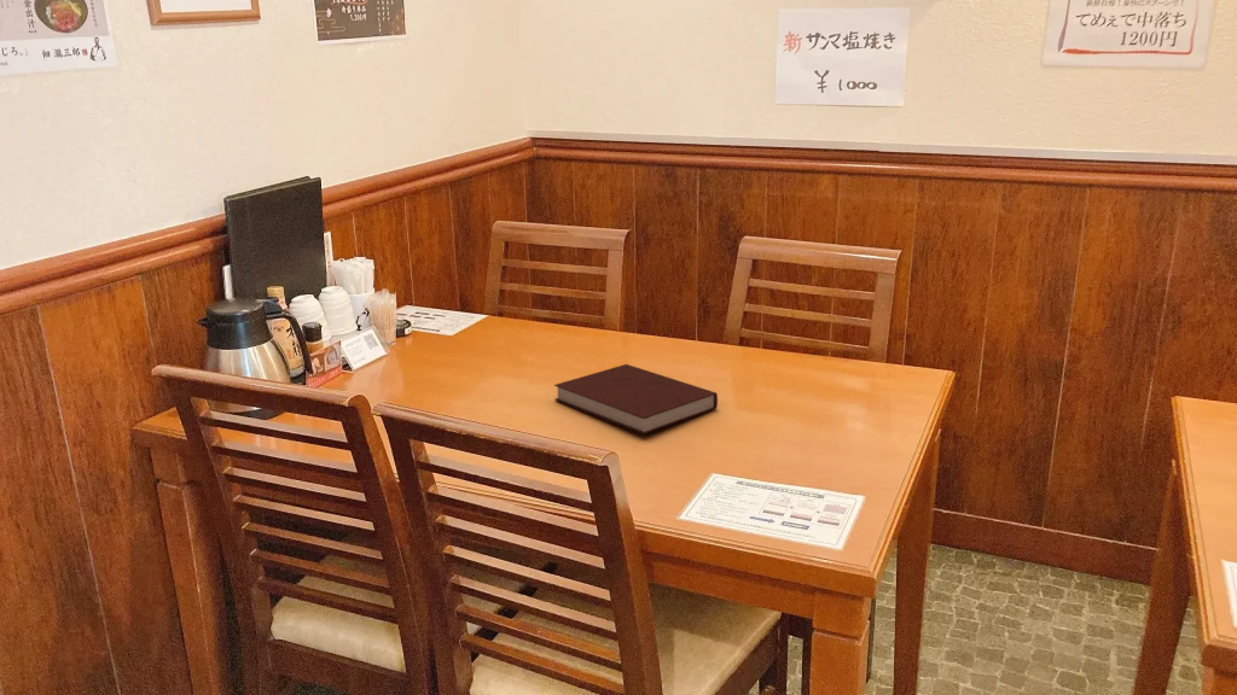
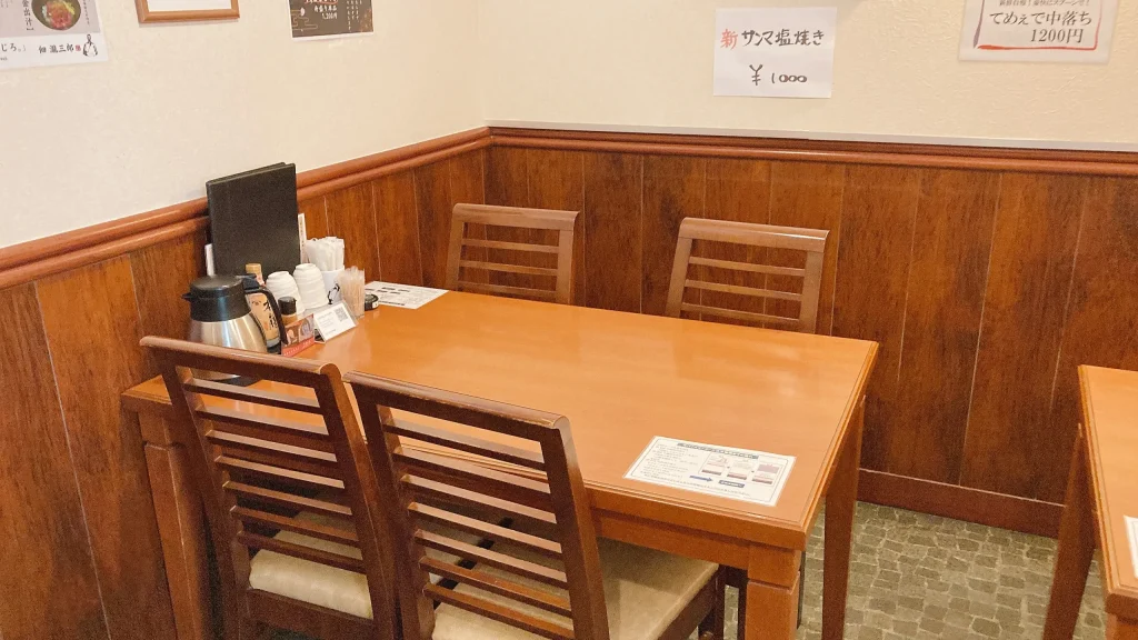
- notebook (634, 396)
